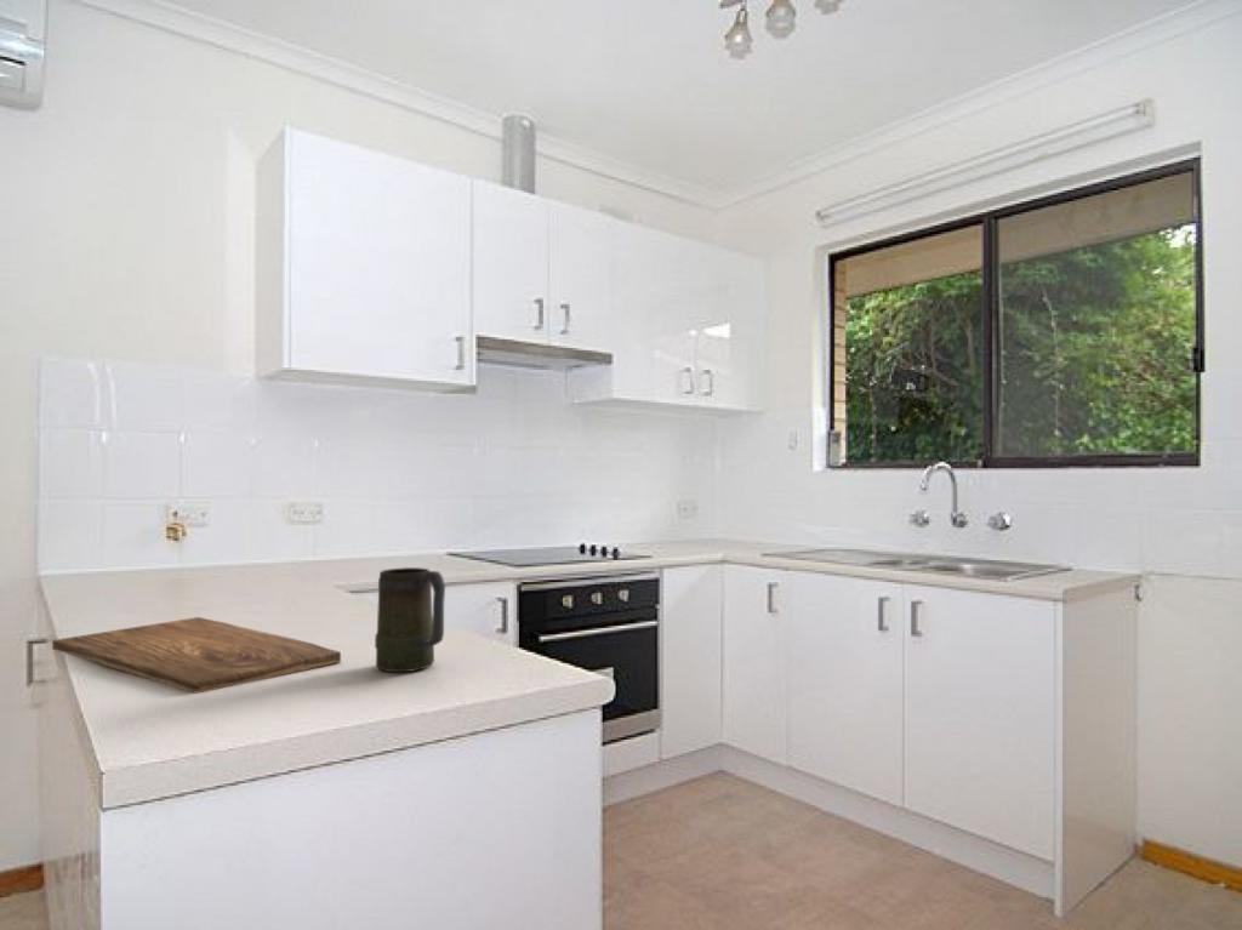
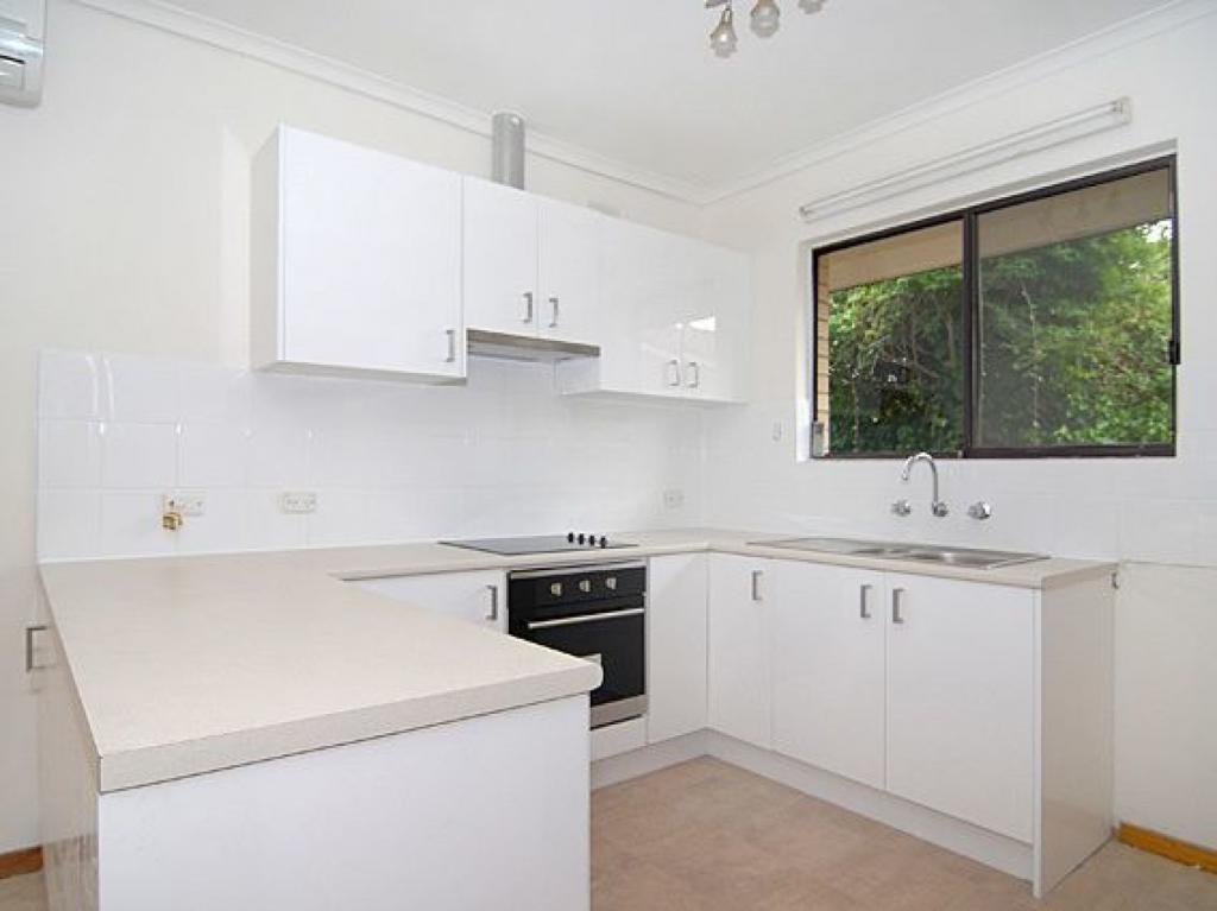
- mug (412, 617)
- cutting board (196, 649)
